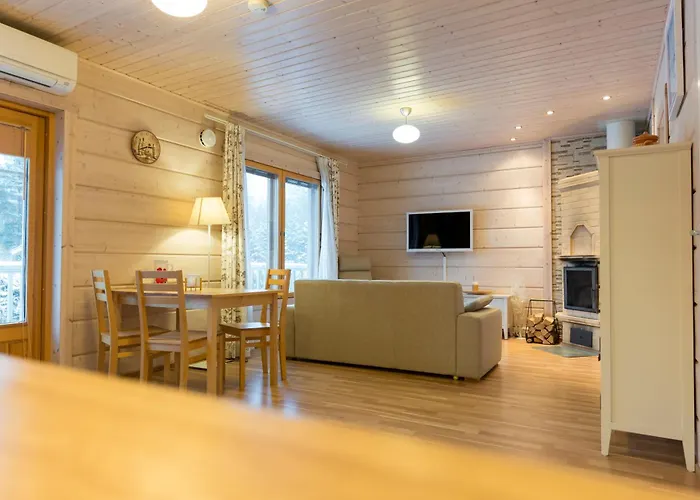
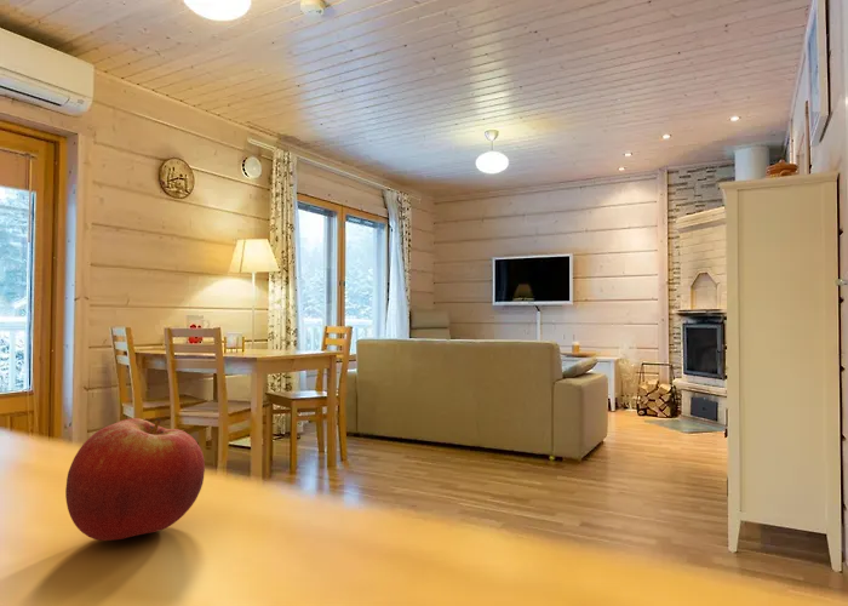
+ fruit (136, 476)
